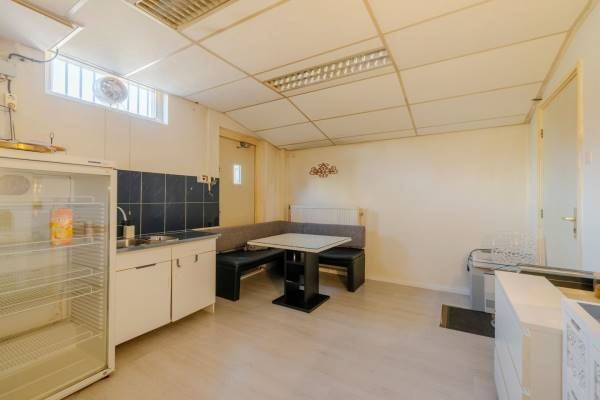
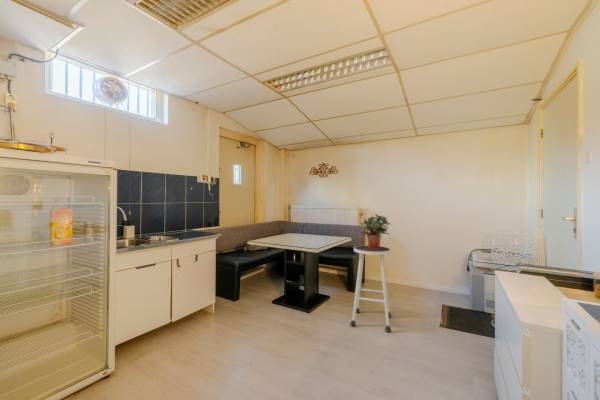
+ stool (369, 289)
+ potted plant (373, 231)
